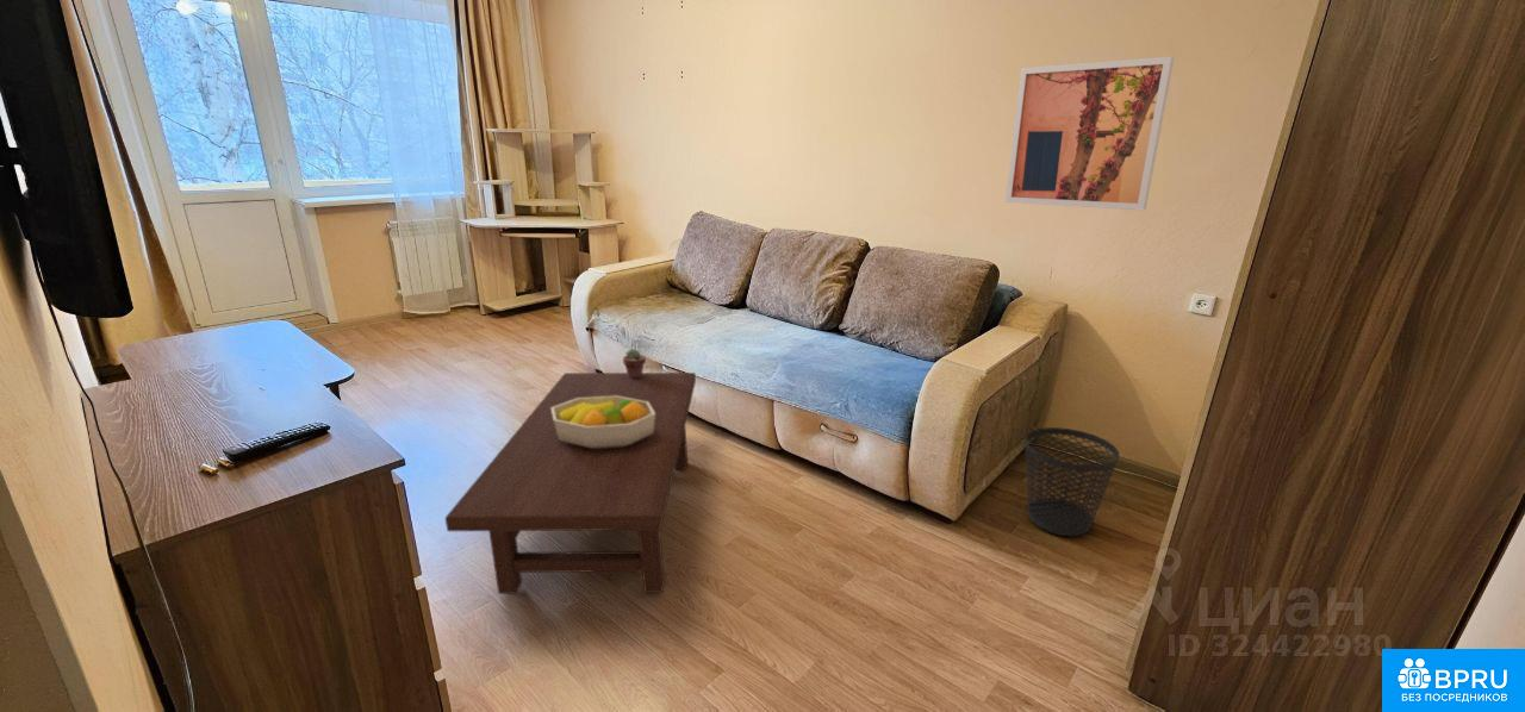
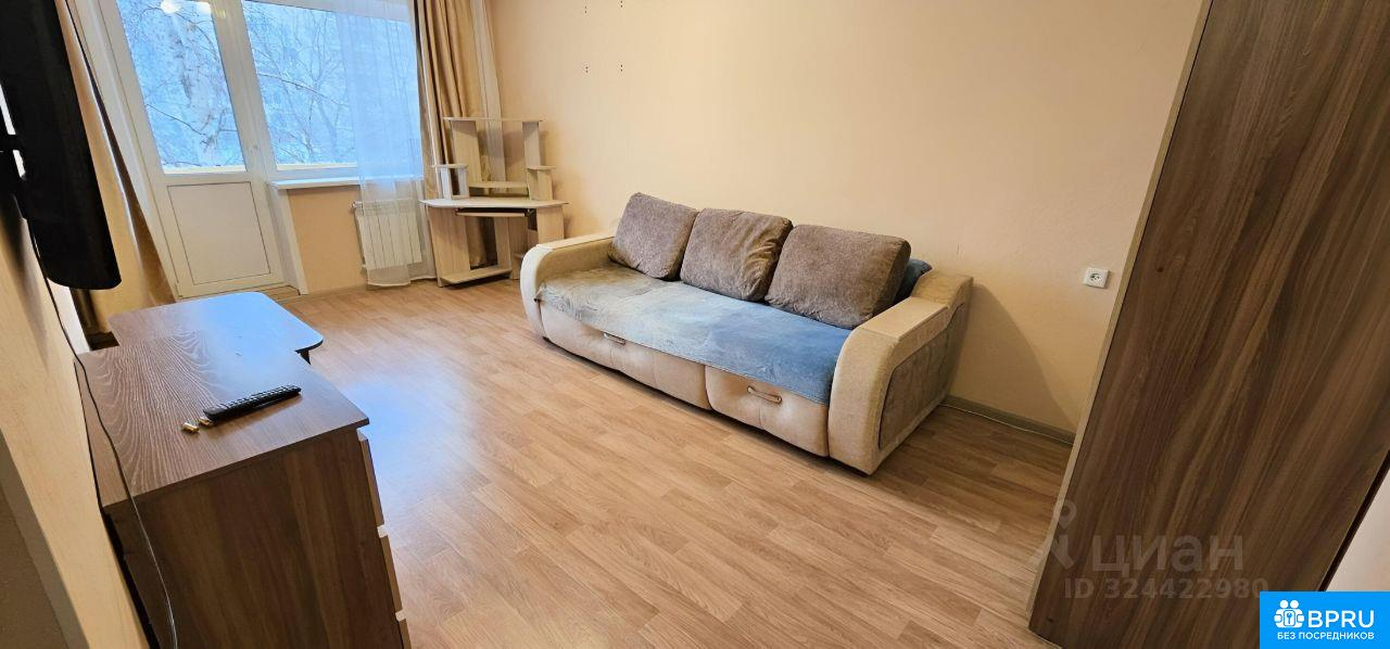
- potted succulent (634, 362)
- fruit bowl (603, 417)
- coffee table (604, 474)
- wall art (1081, 136)
- wastebasket (1064, 485)
